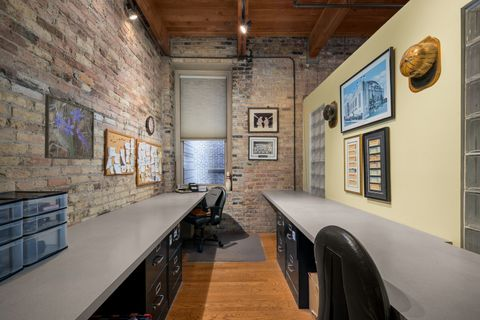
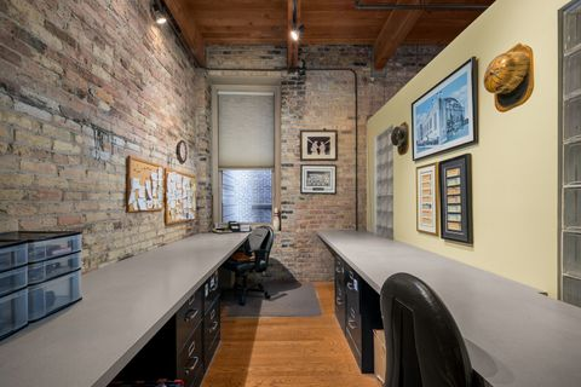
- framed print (72, 131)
